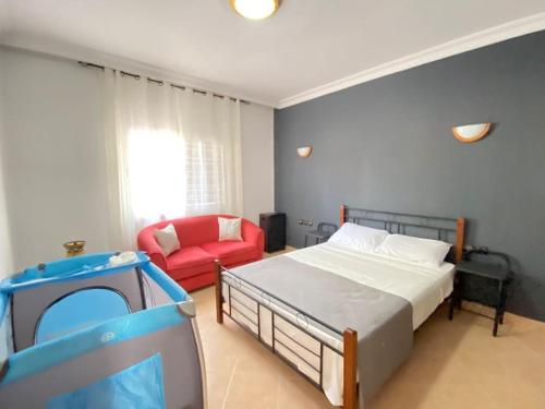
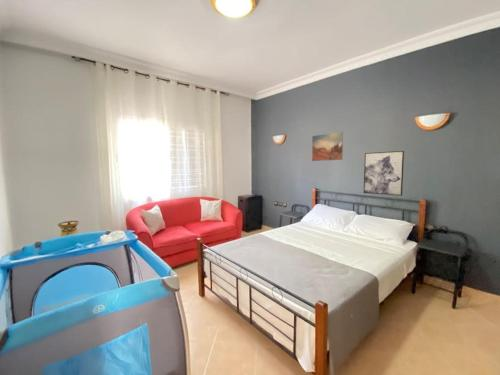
+ wall art (382, 173)
+ wall art (326, 147)
